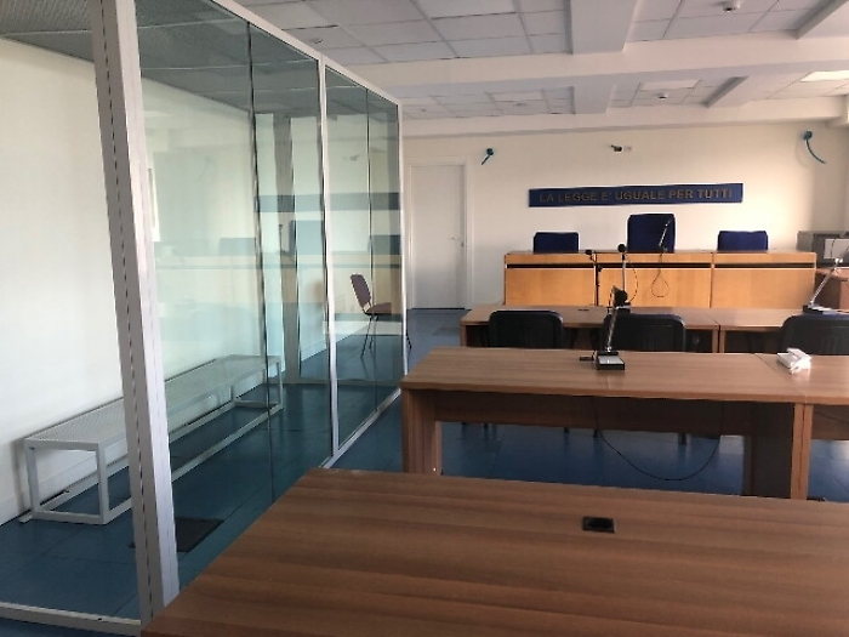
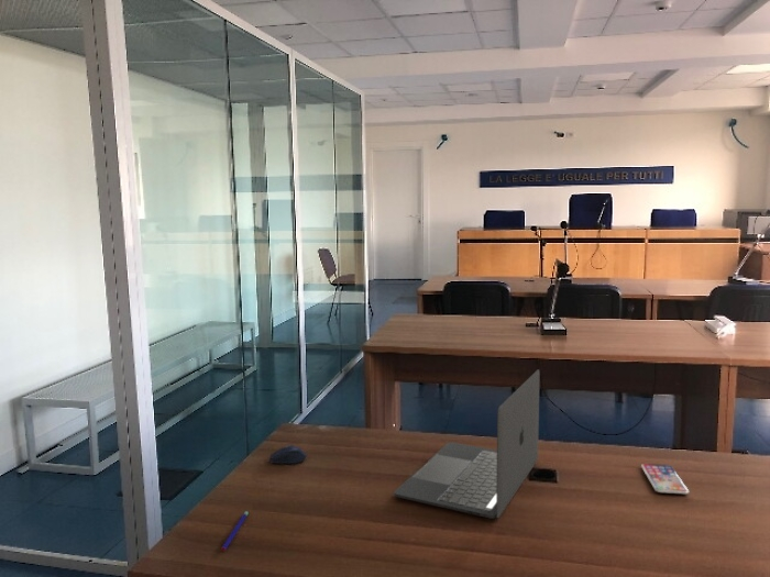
+ smartphone (663, 478)
+ pen (235, 530)
+ laptop (464, 444)
+ computer mouse (288, 452)
